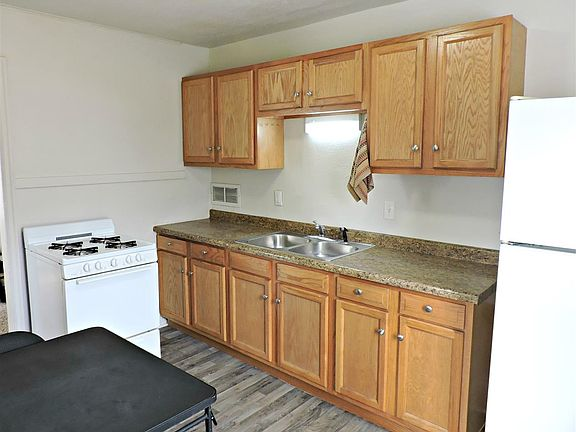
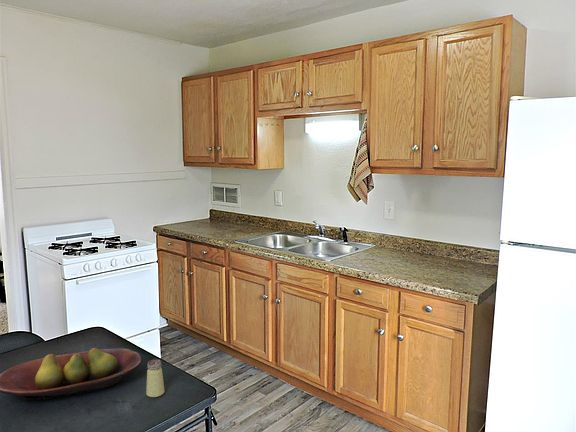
+ fruit bowl (72, 369)
+ saltshaker (154, 377)
